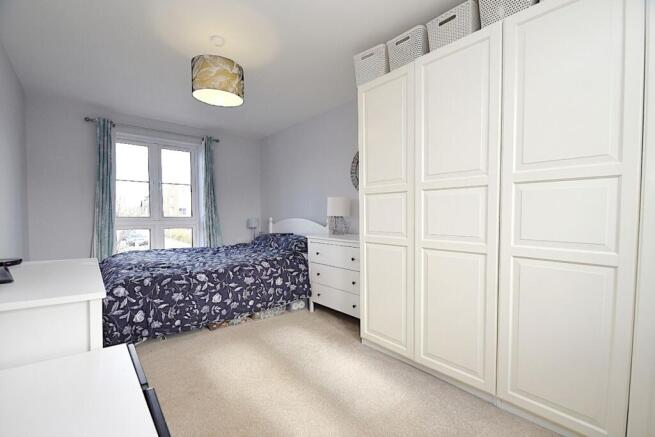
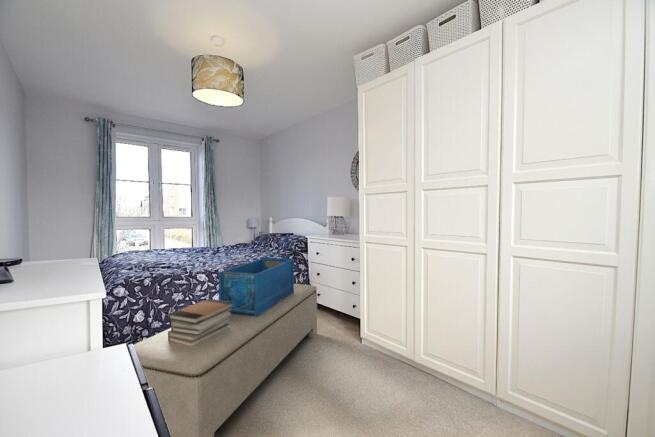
+ book stack (202, 320)
+ bench (248, 339)
+ decorative box (259, 282)
